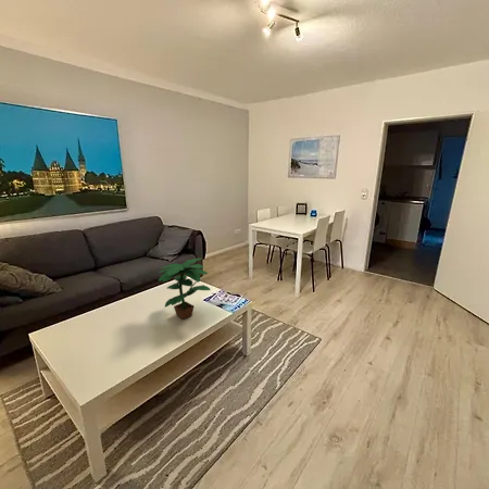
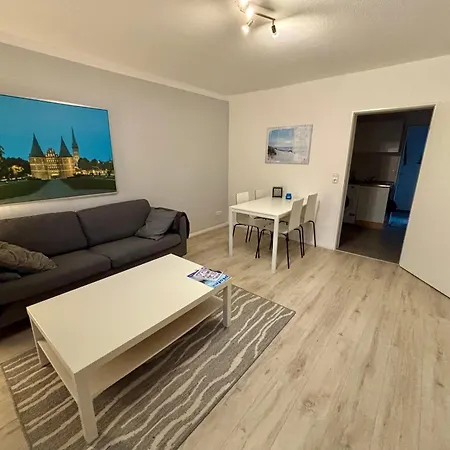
- potted plant (186, 292)
